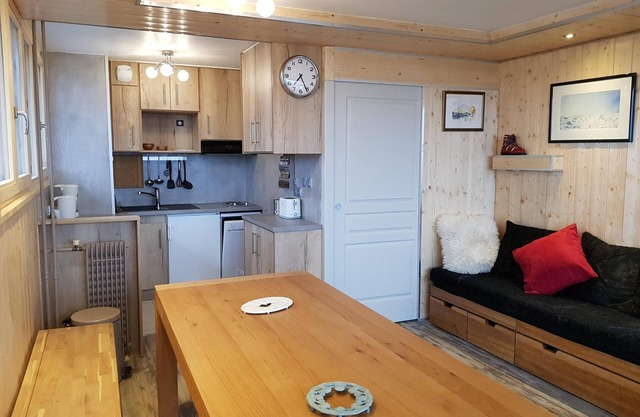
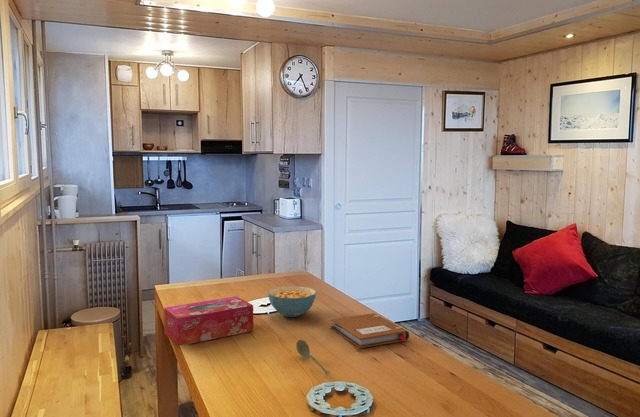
+ tissue box (209, 319)
+ notebook (369, 329)
+ soupspoon (311, 356)
+ cereal bowl (292, 303)
